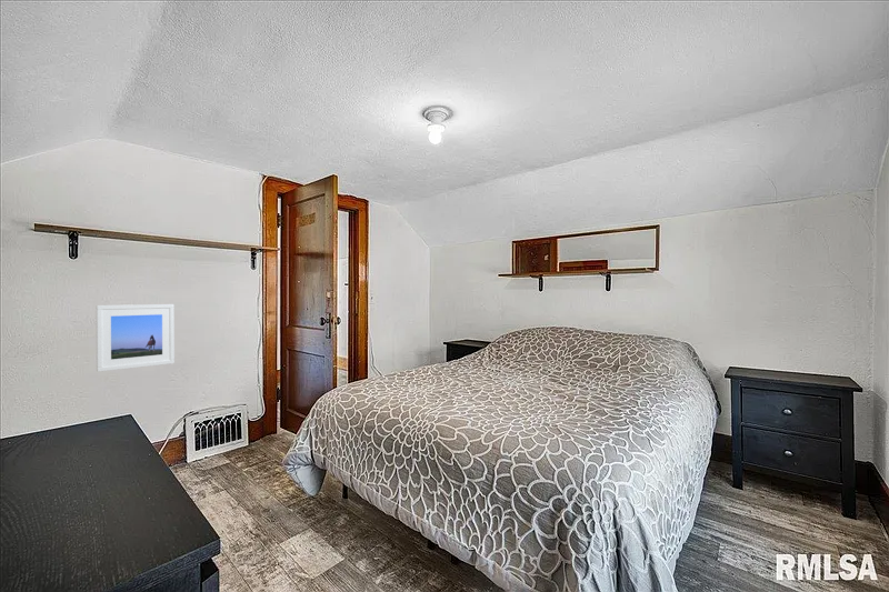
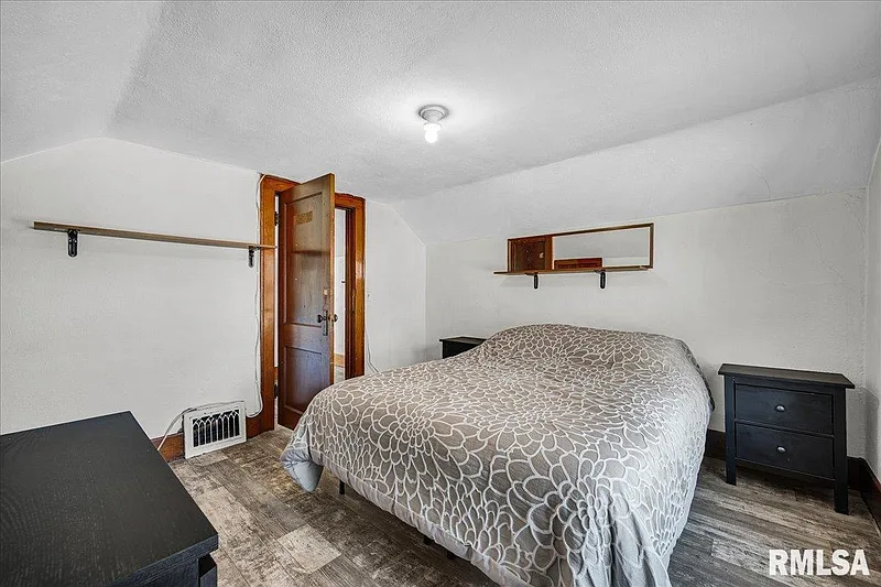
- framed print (137, 335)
